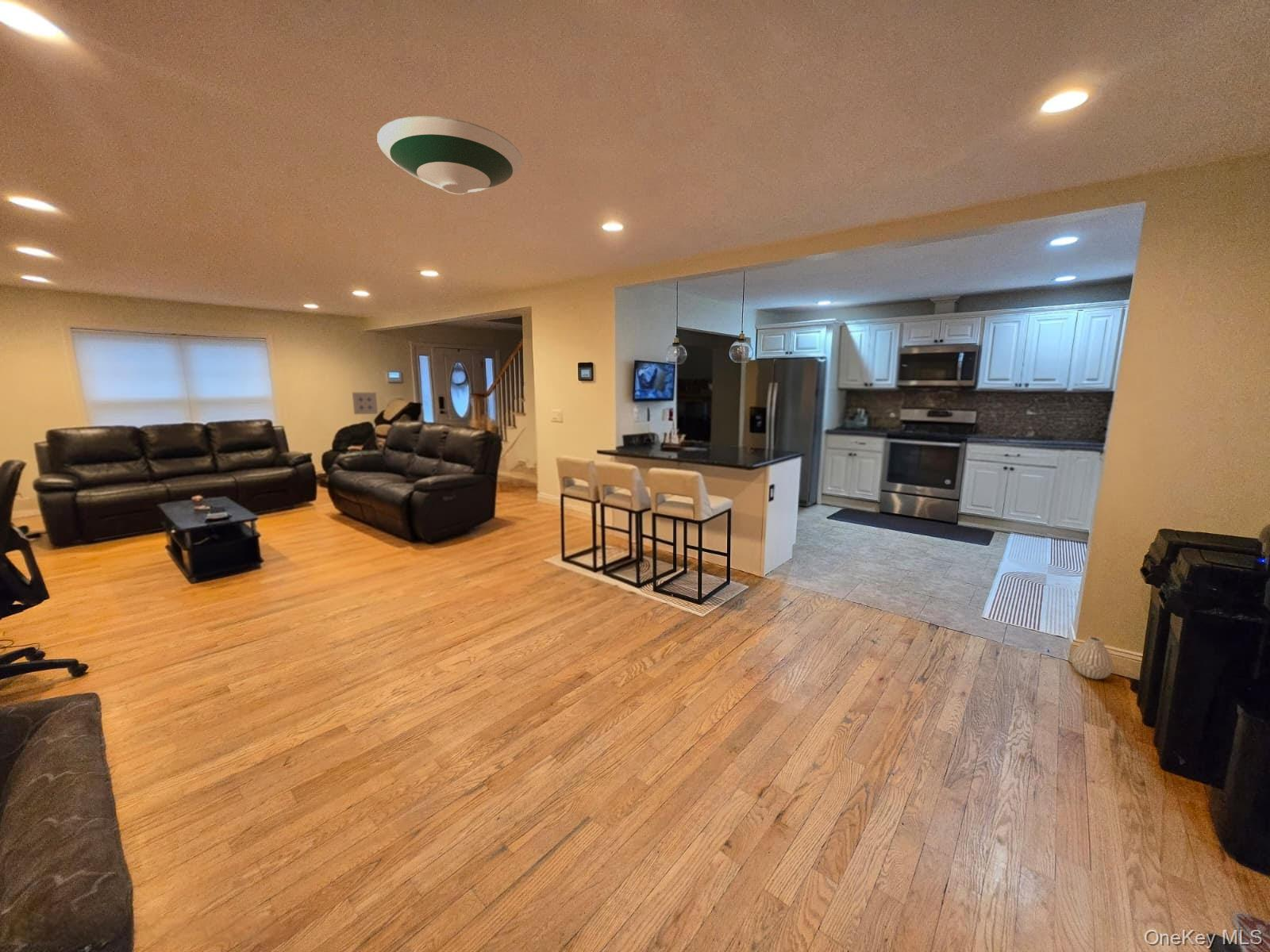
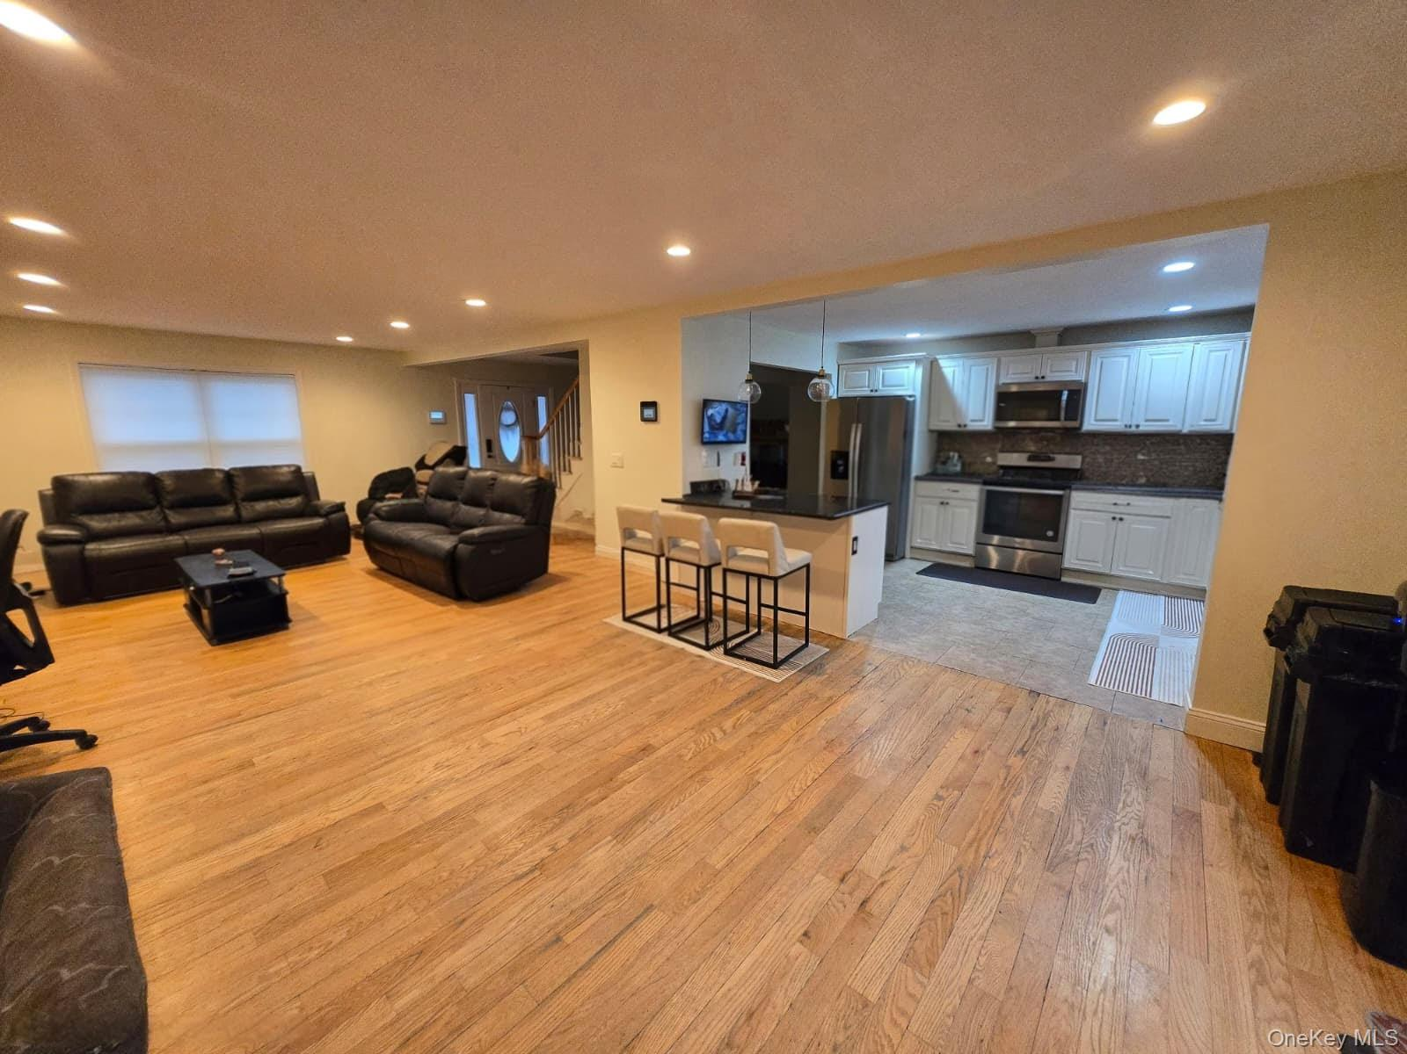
- wall art (365, 403)
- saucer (454, 171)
- vase (1092, 657)
